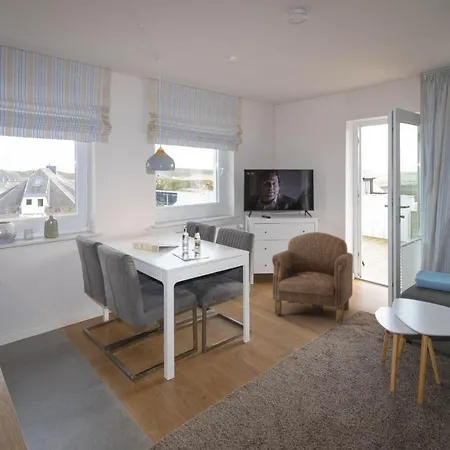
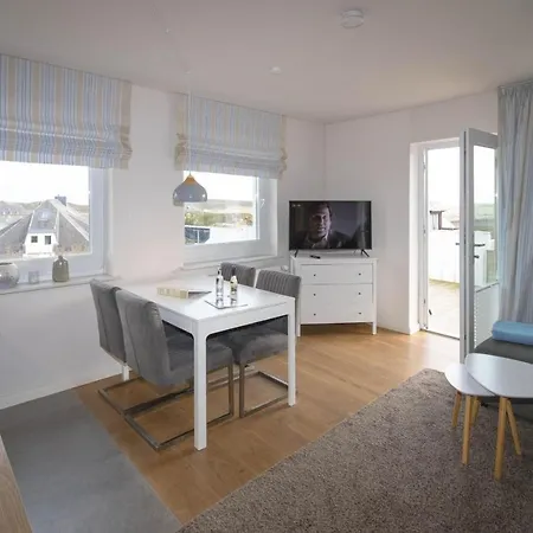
- armchair (311, 273)
